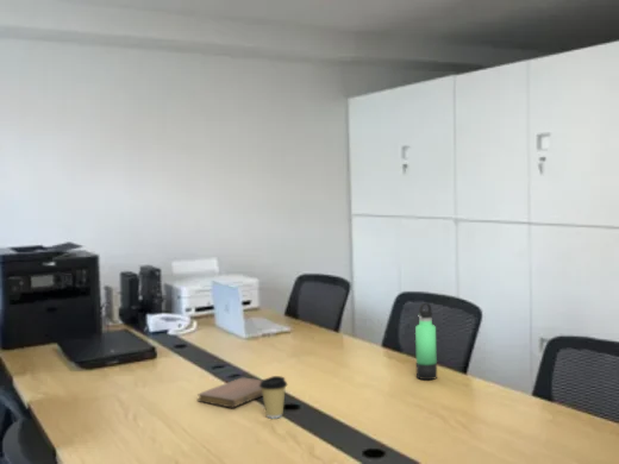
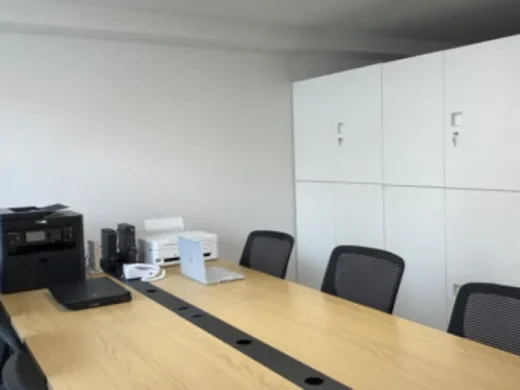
- notebook (238, 391)
- coffee cup (274, 397)
- thermos bottle (425, 339)
